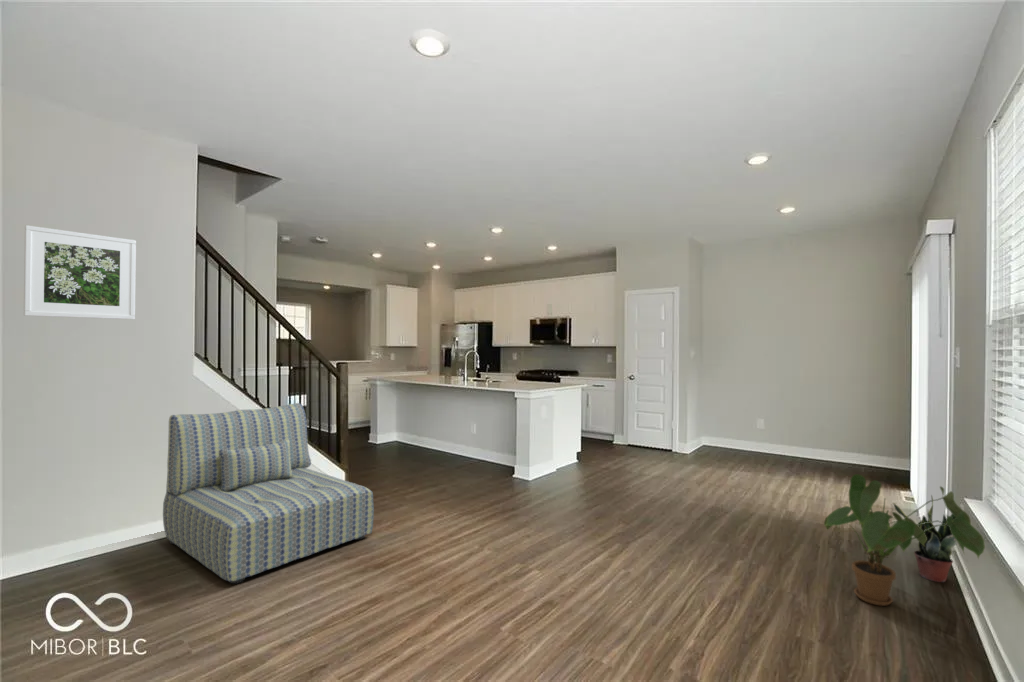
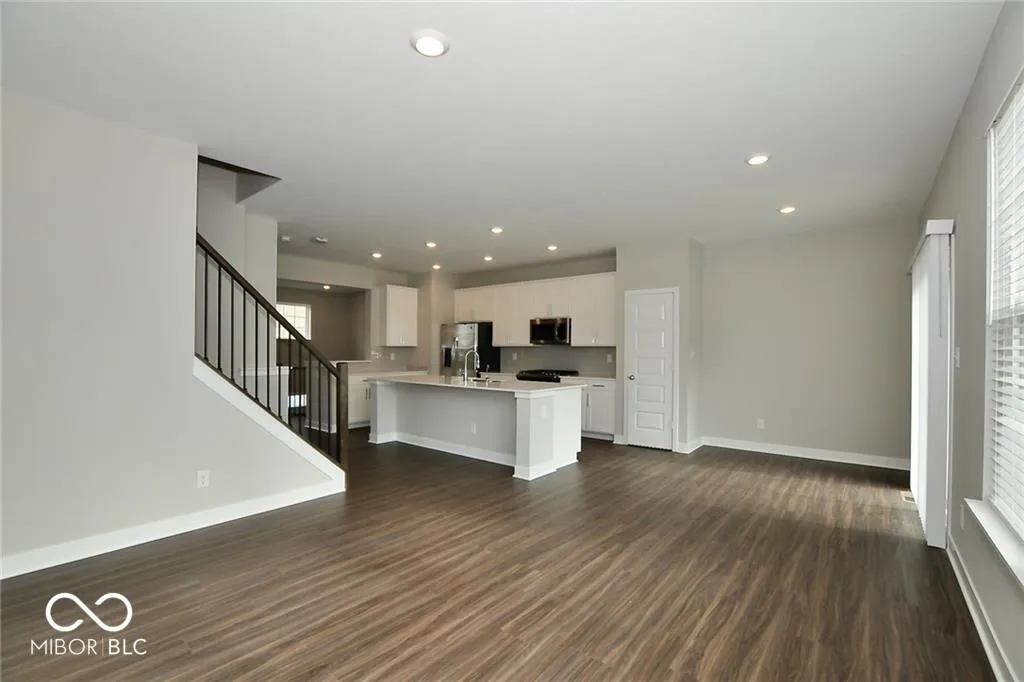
- sofa (270, 476)
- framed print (83, 275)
- house plant (894, 544)
- potted plant (927, 537)
